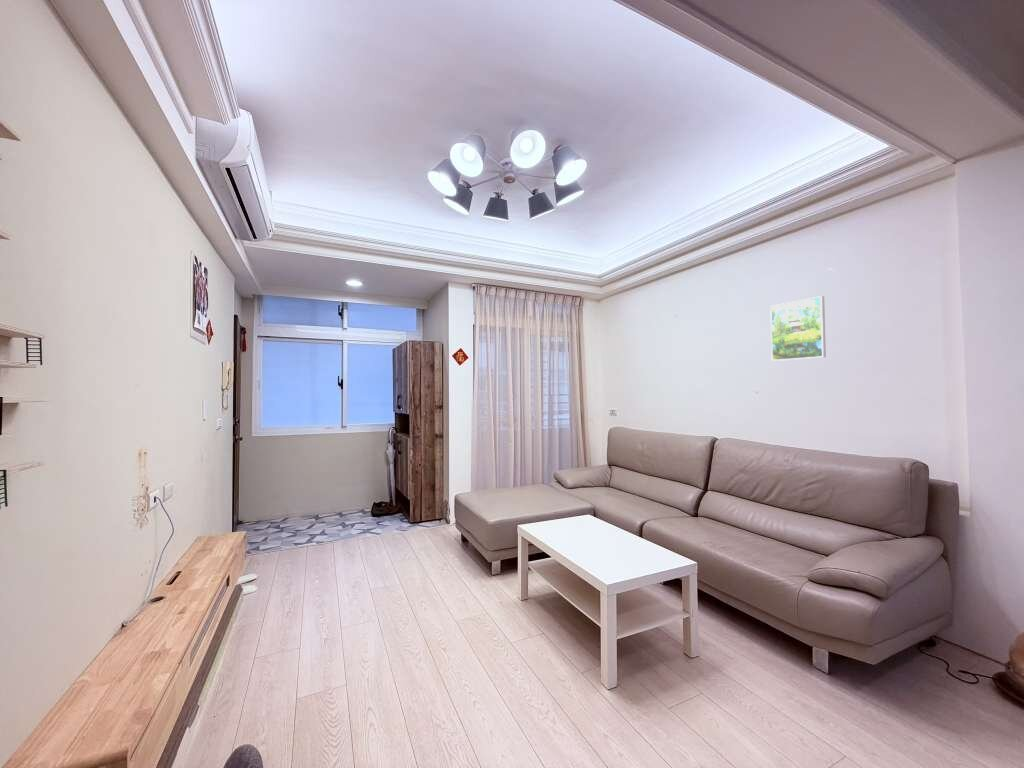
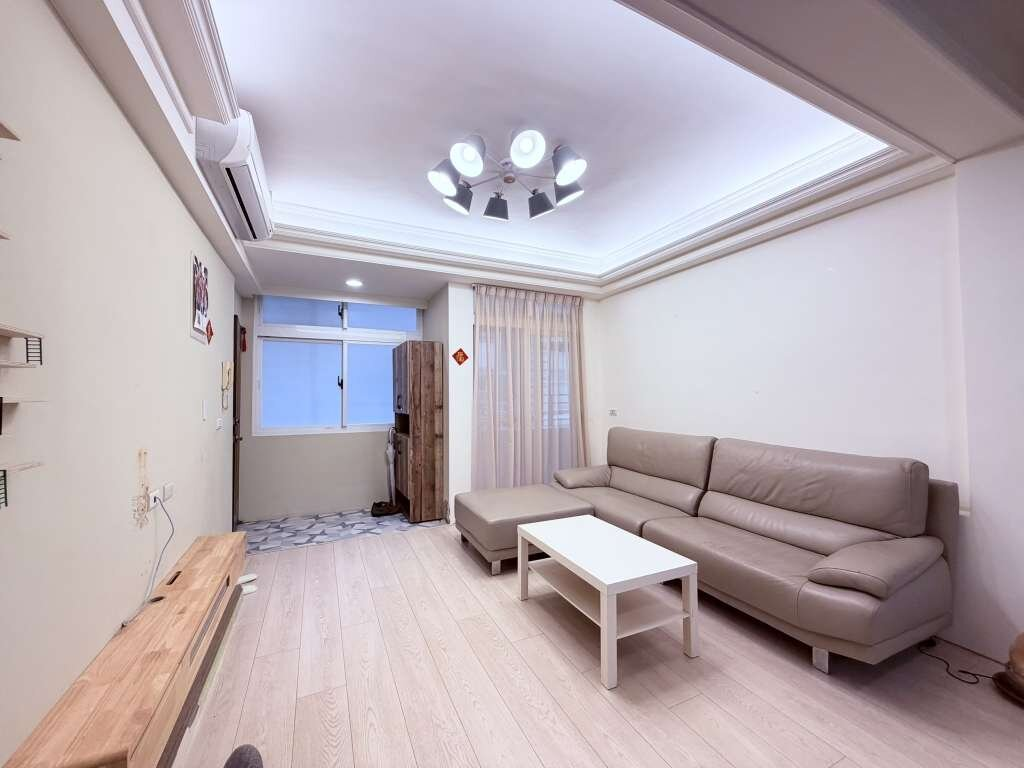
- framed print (796, 330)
